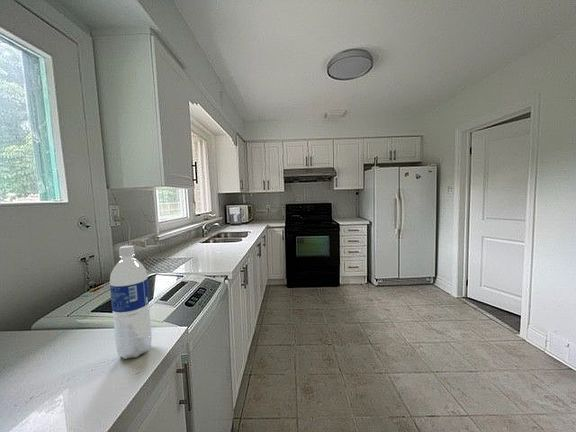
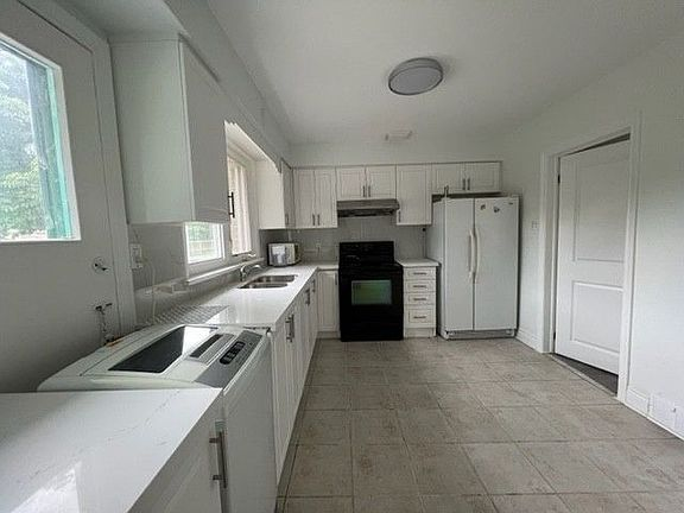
- water bottle (130, 300)
